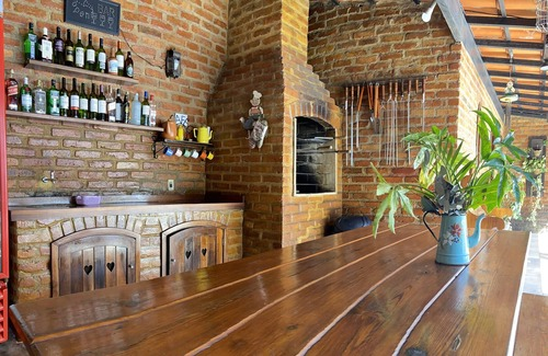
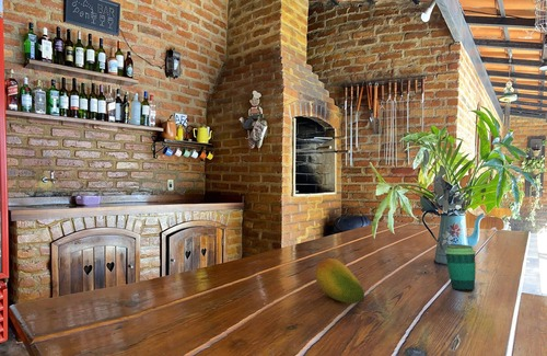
+ cup (459, 266)
+ fruit (337, 279)
